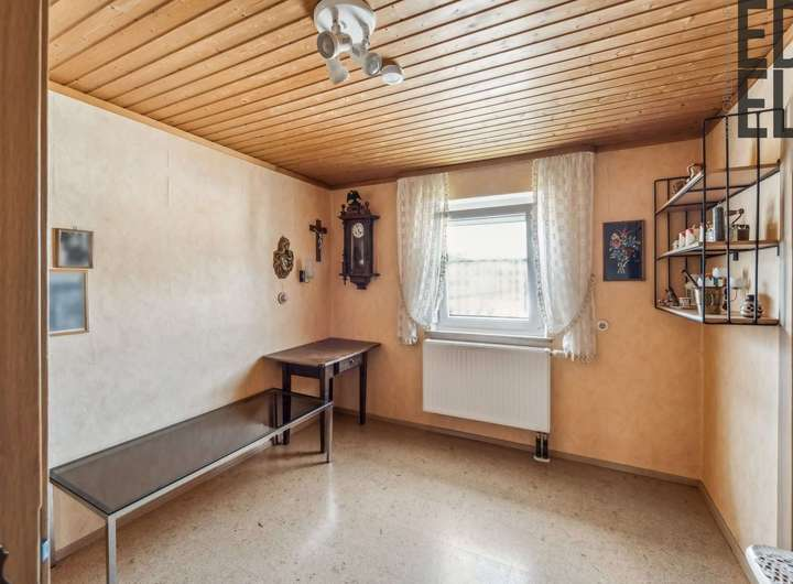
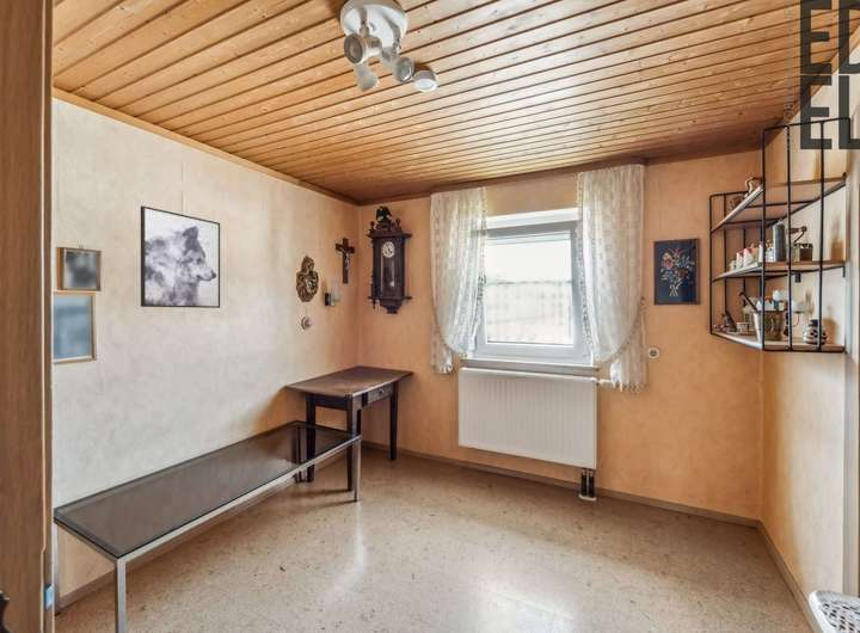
+ wall art (183, 260)
